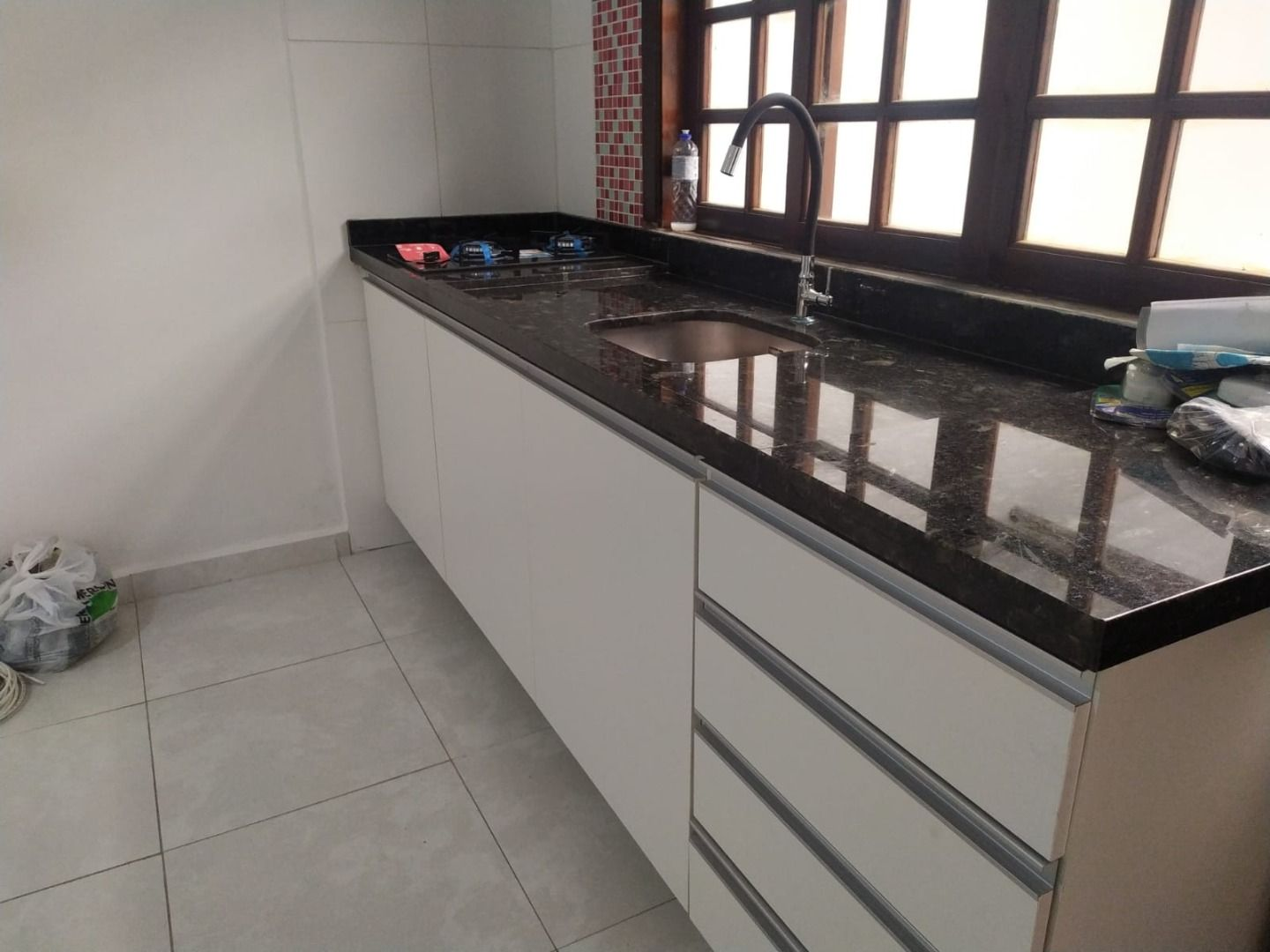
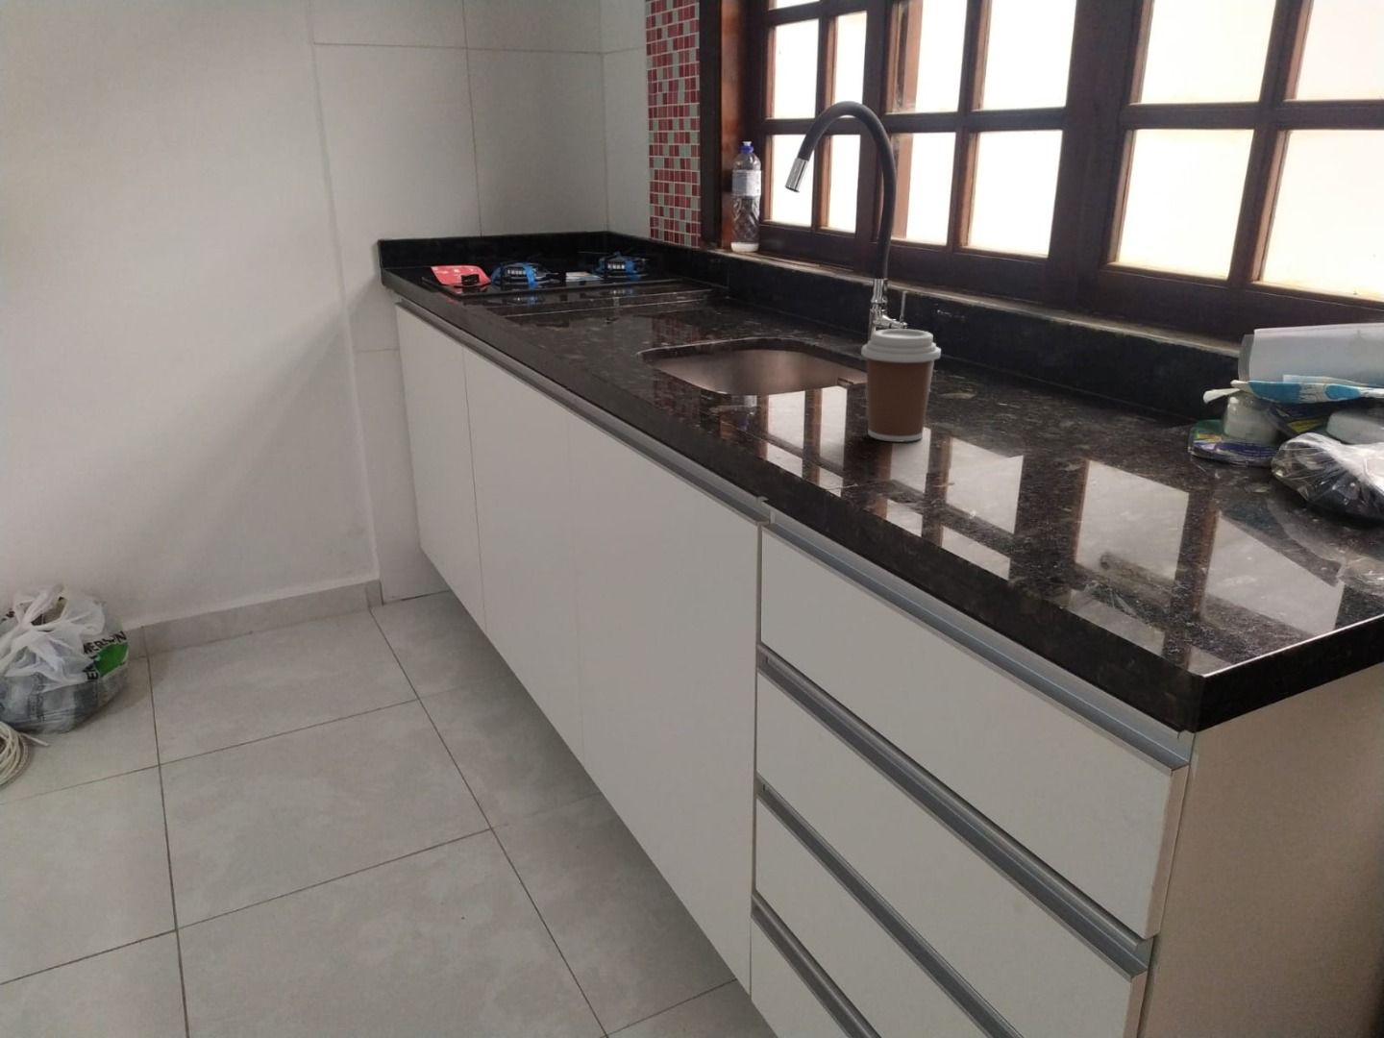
+ coffee cup (899, 385)
